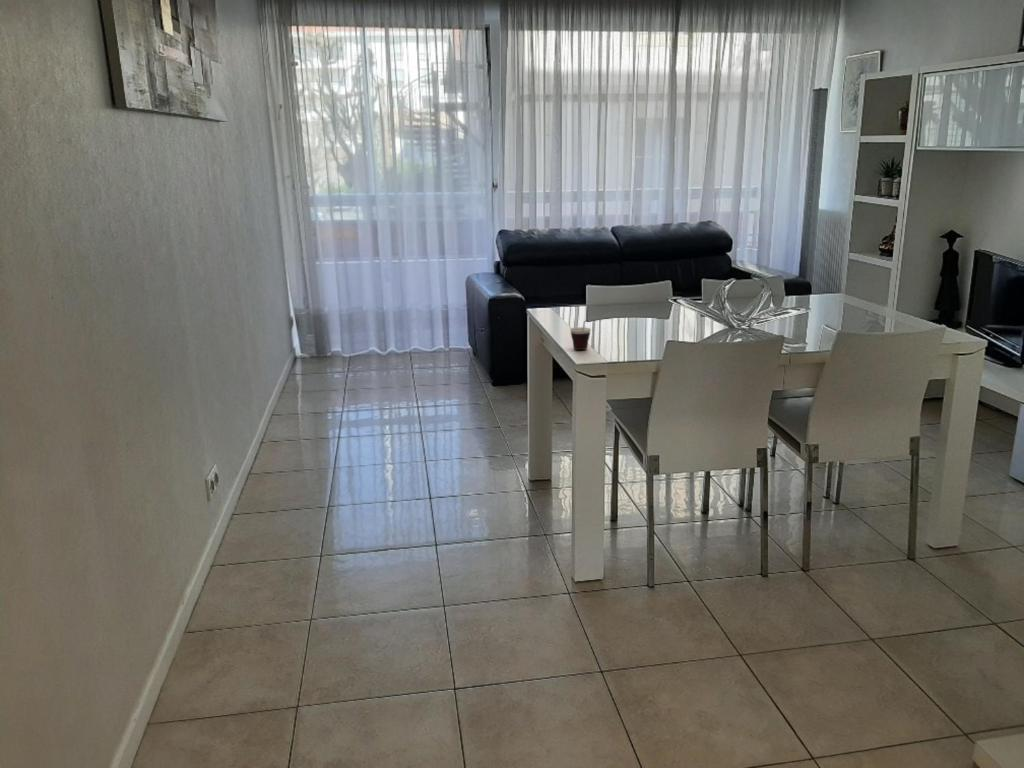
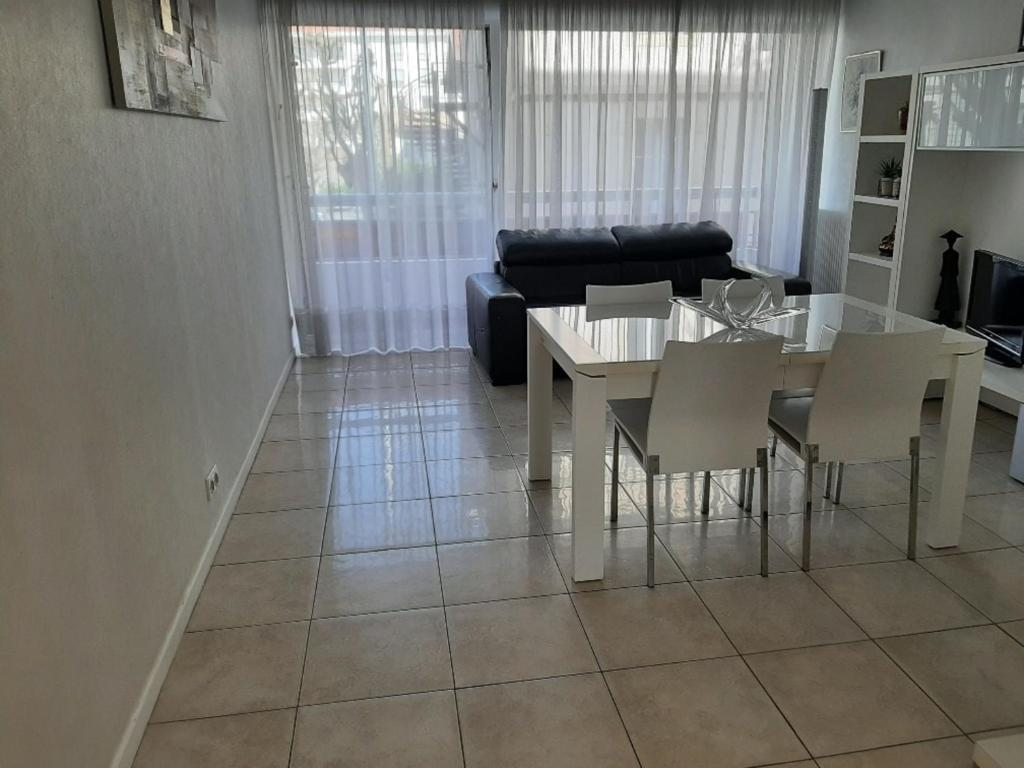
- cup (582, 333)
